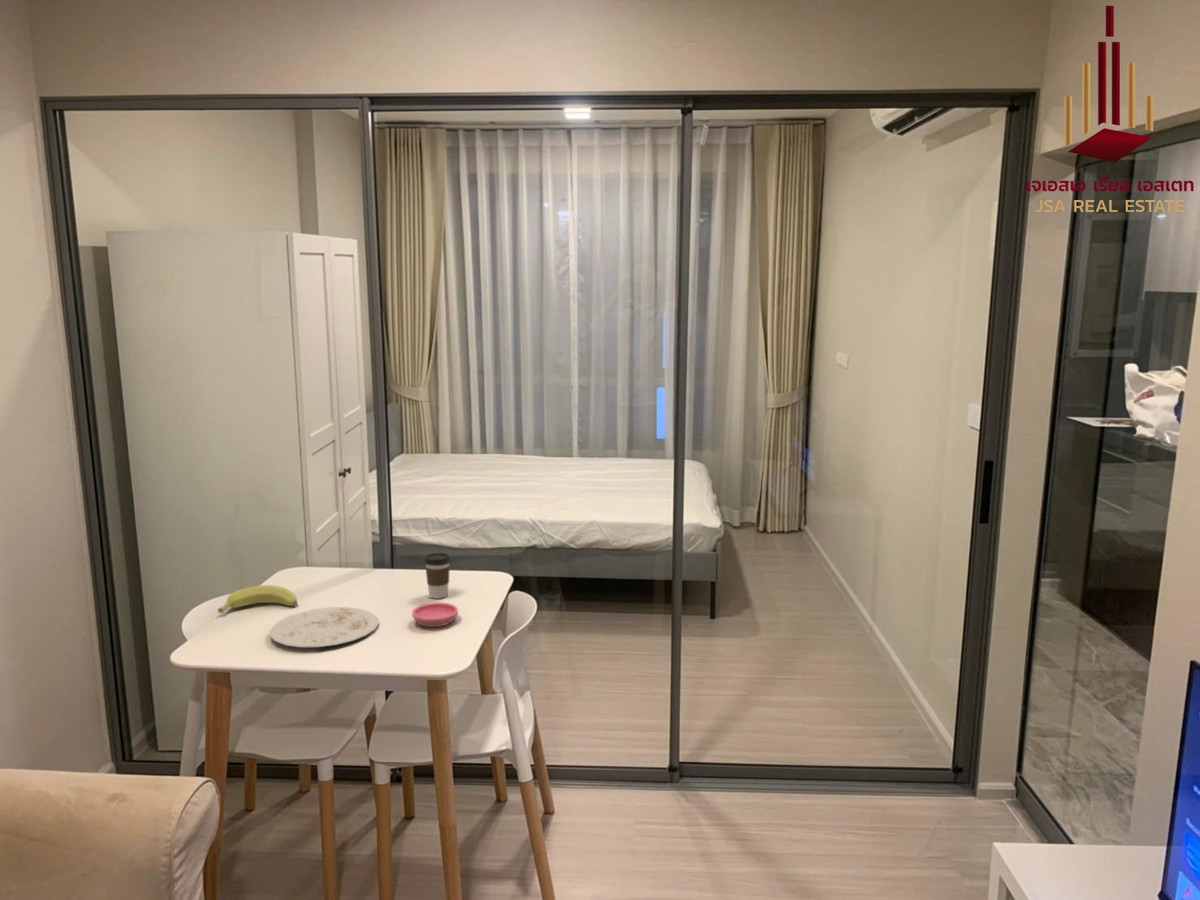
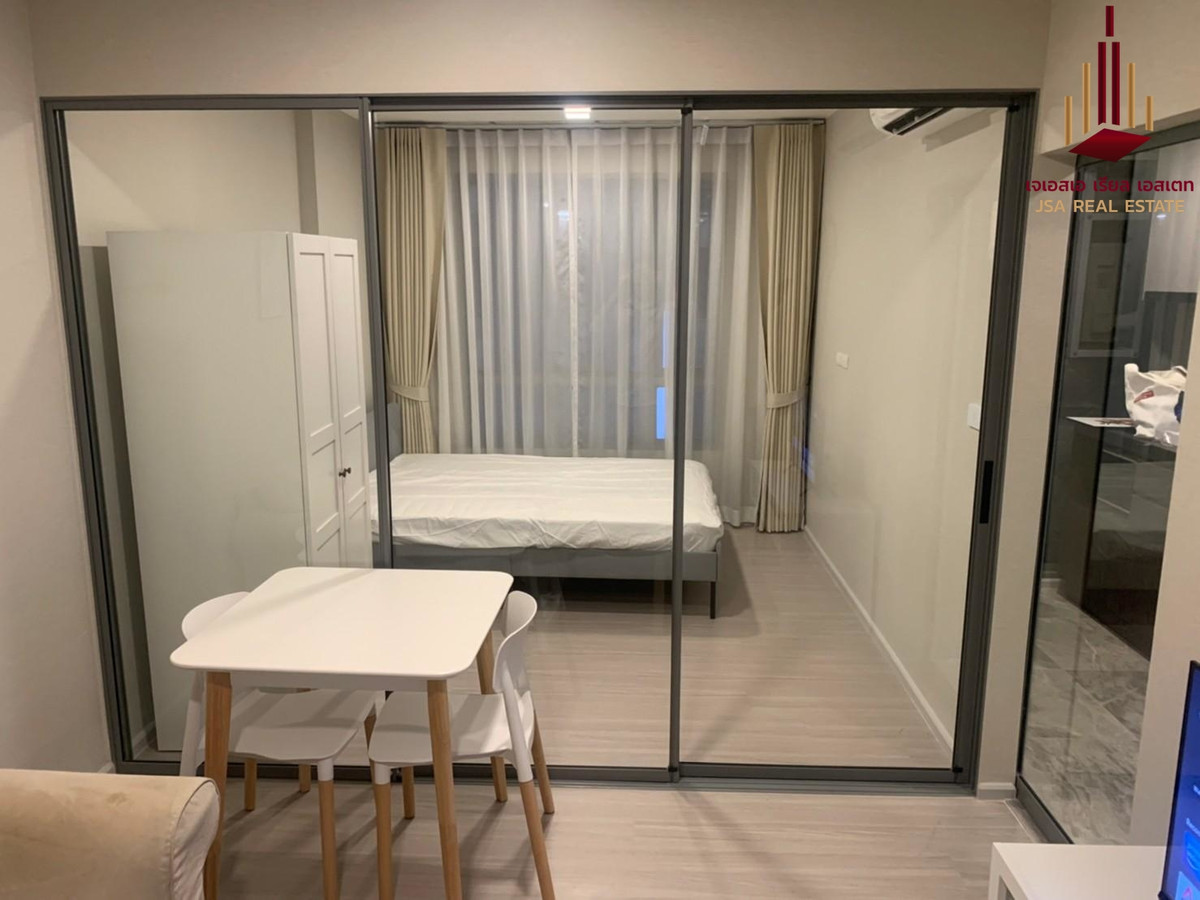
- banana (255, 599)
- coffee cup (437, 575)
- plate (325, 627)
- saucer (435, 615)
